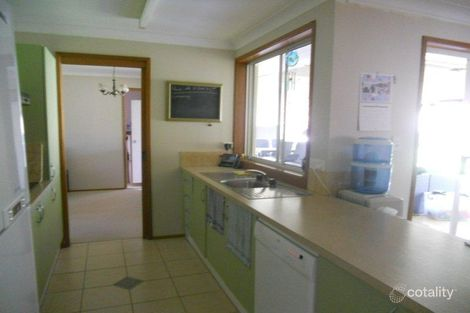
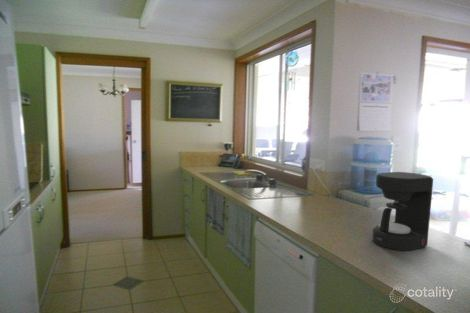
+ coffee maker (400, 209)
